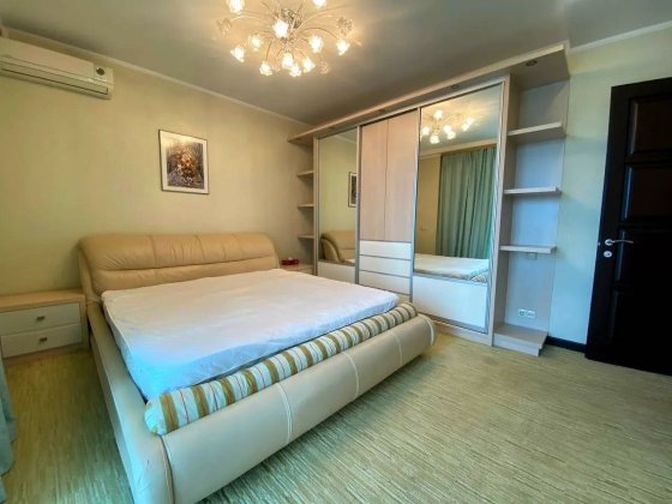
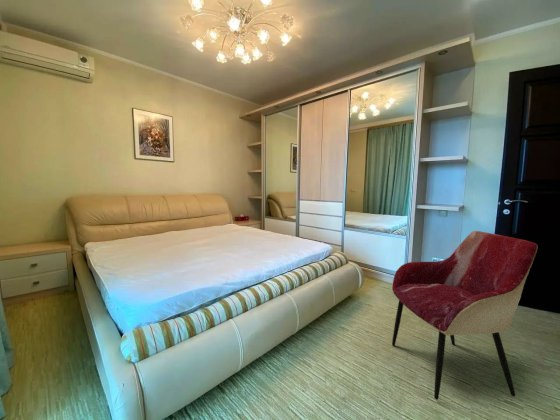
+ armchair (453, 302)
